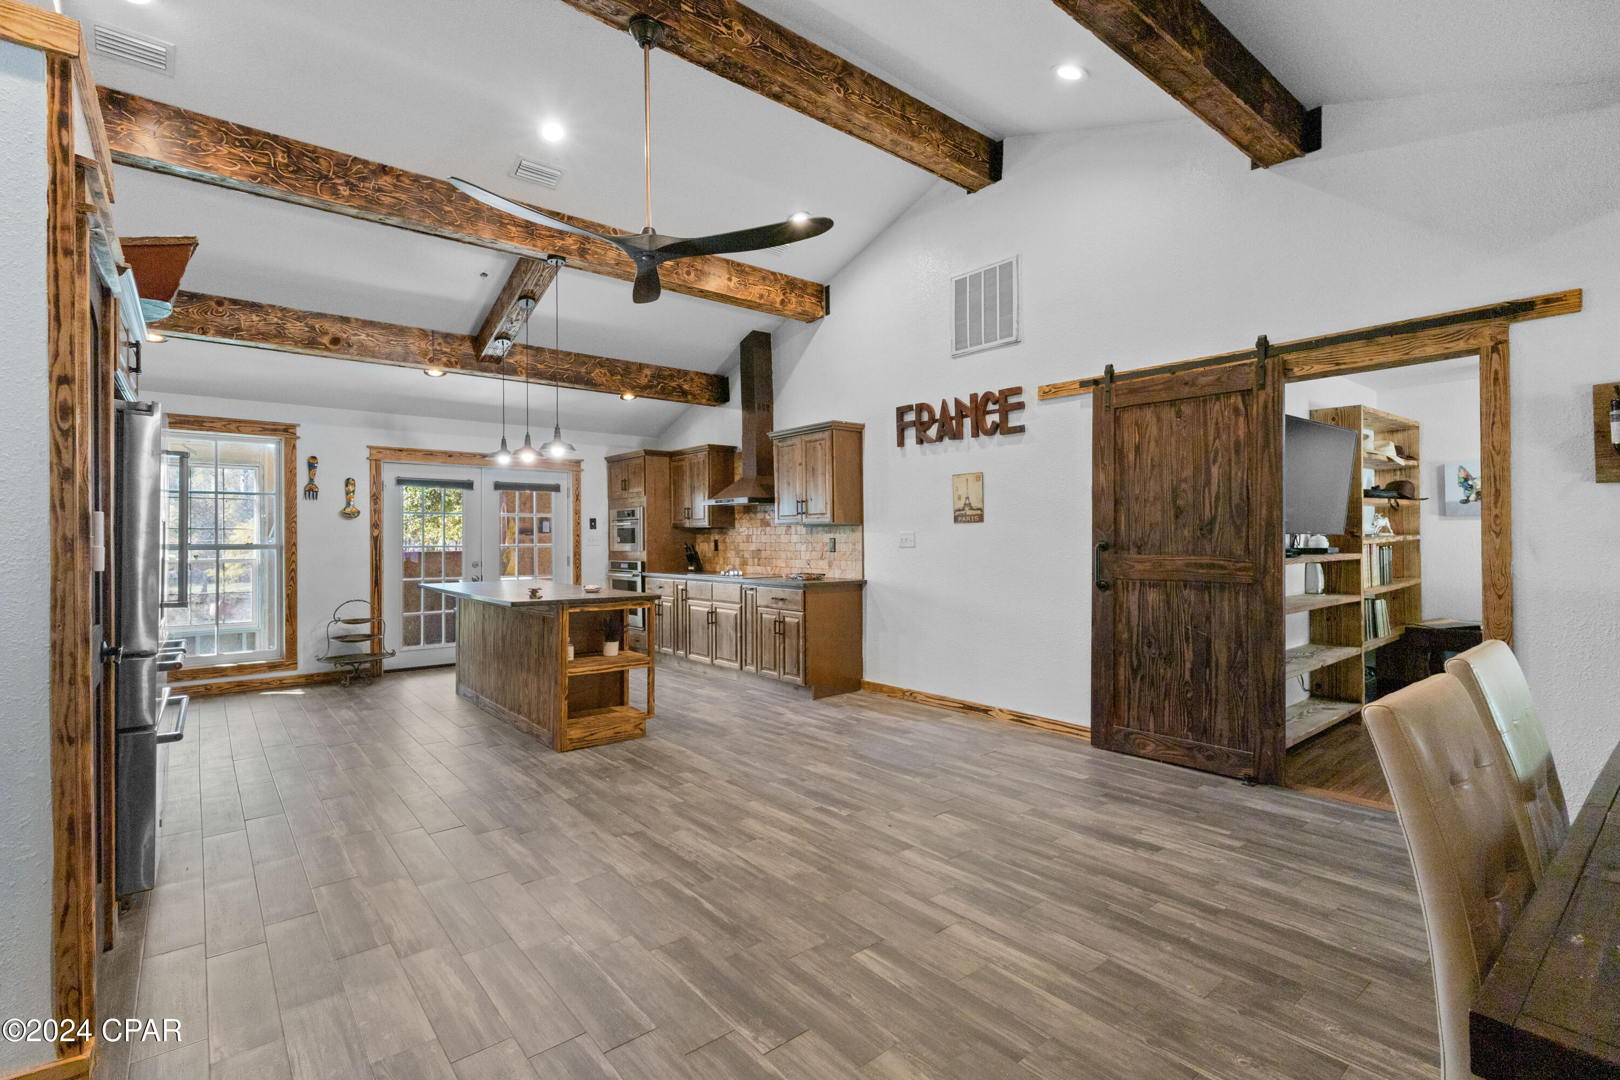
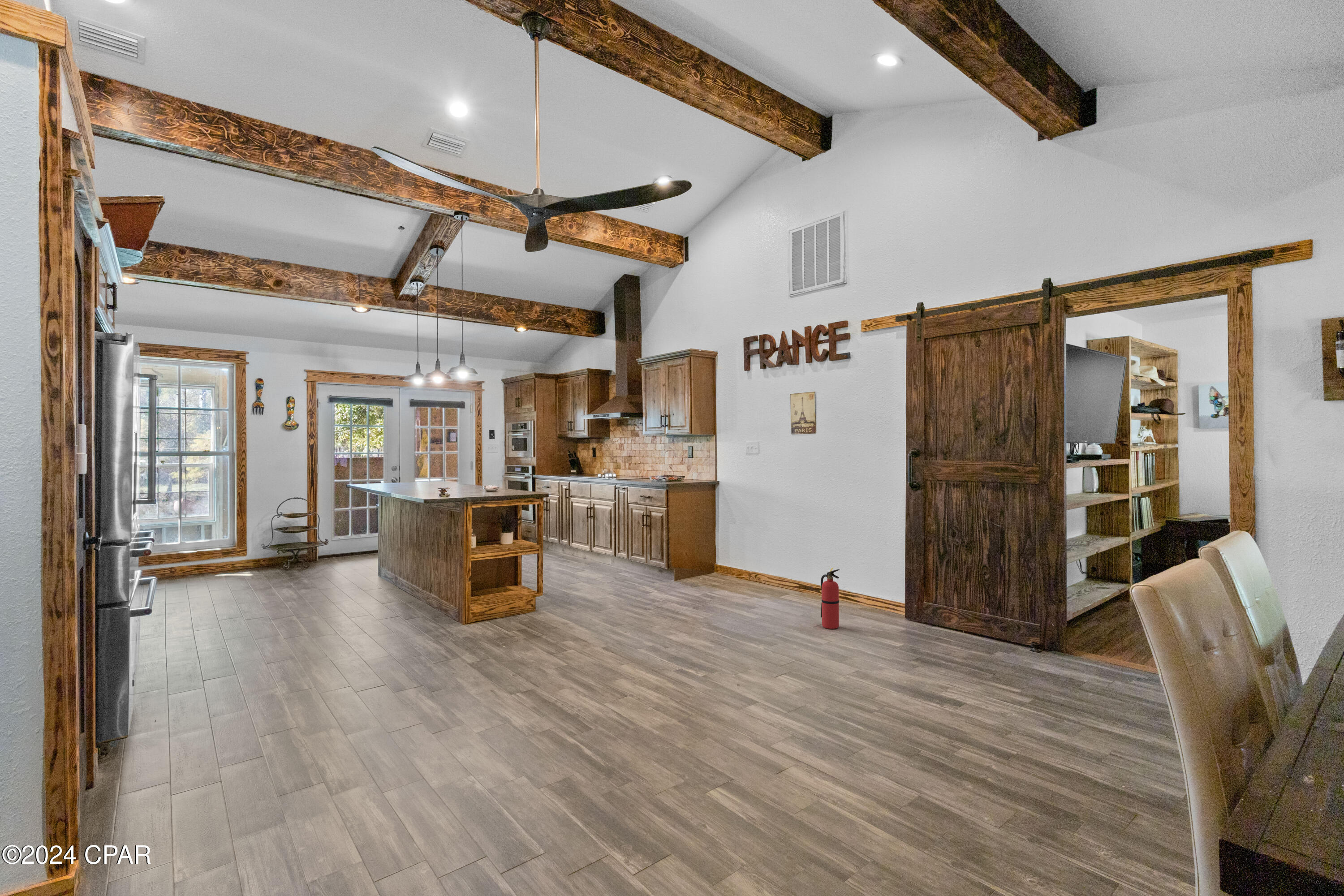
+ fire extinguisher (830, 597)
